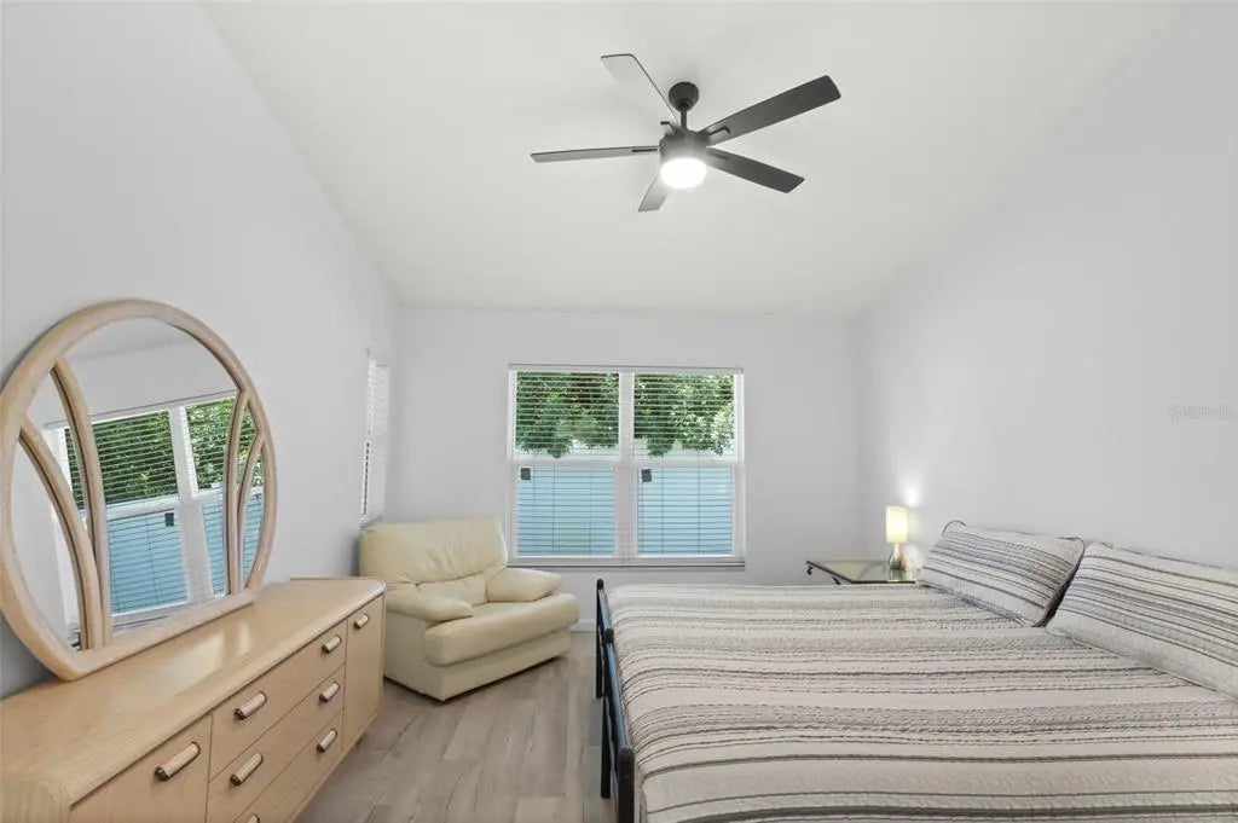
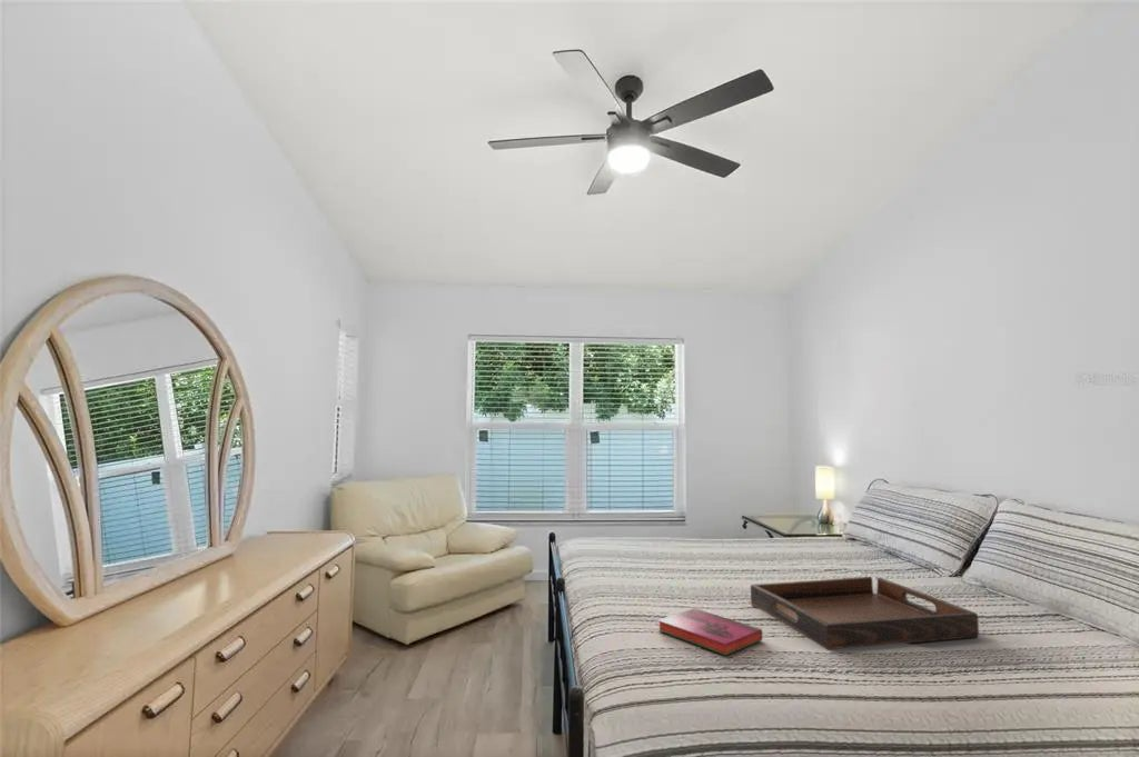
+ serving tray (855, 608)
+ hardback book (709, 629)
